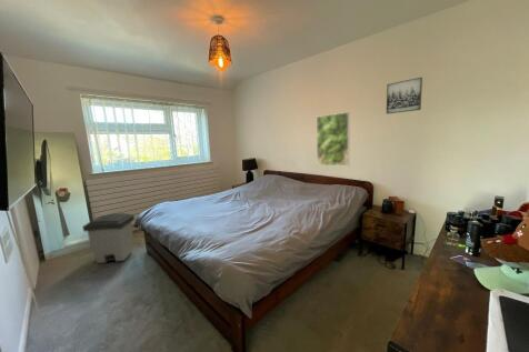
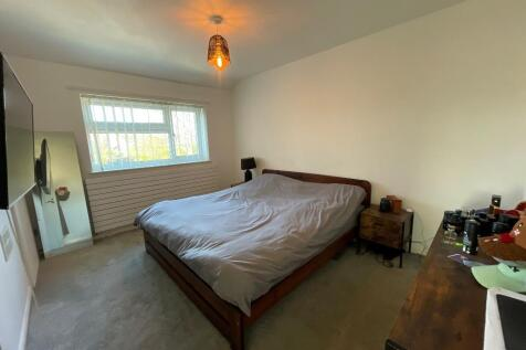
- wall art (402, 97)
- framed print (332, 140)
- trash can (112, 237)
